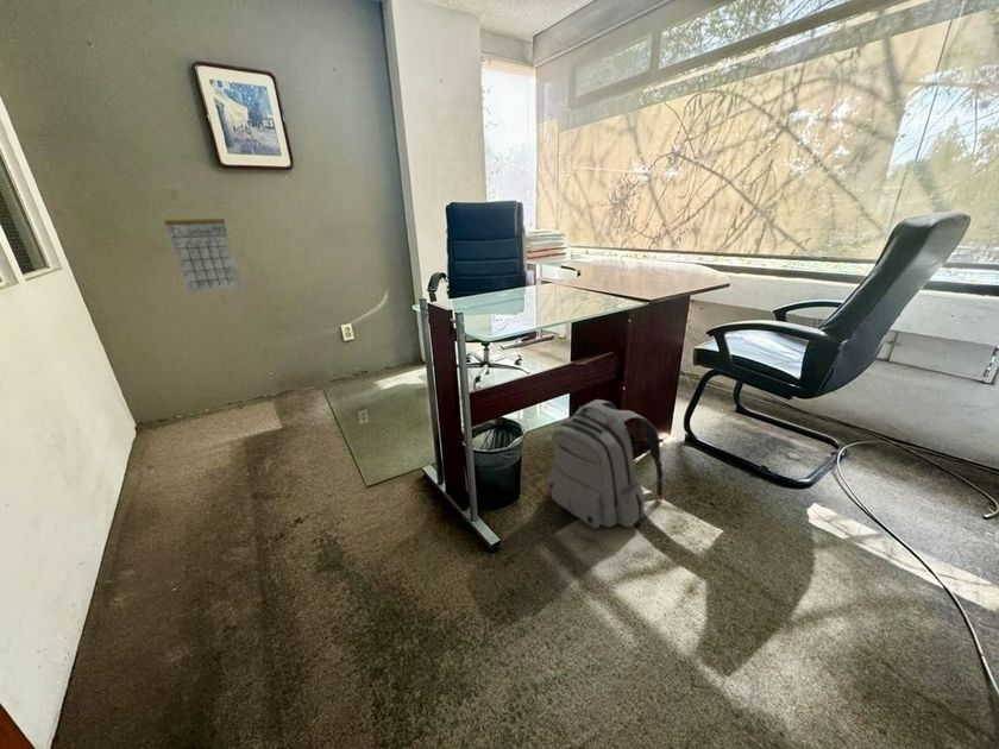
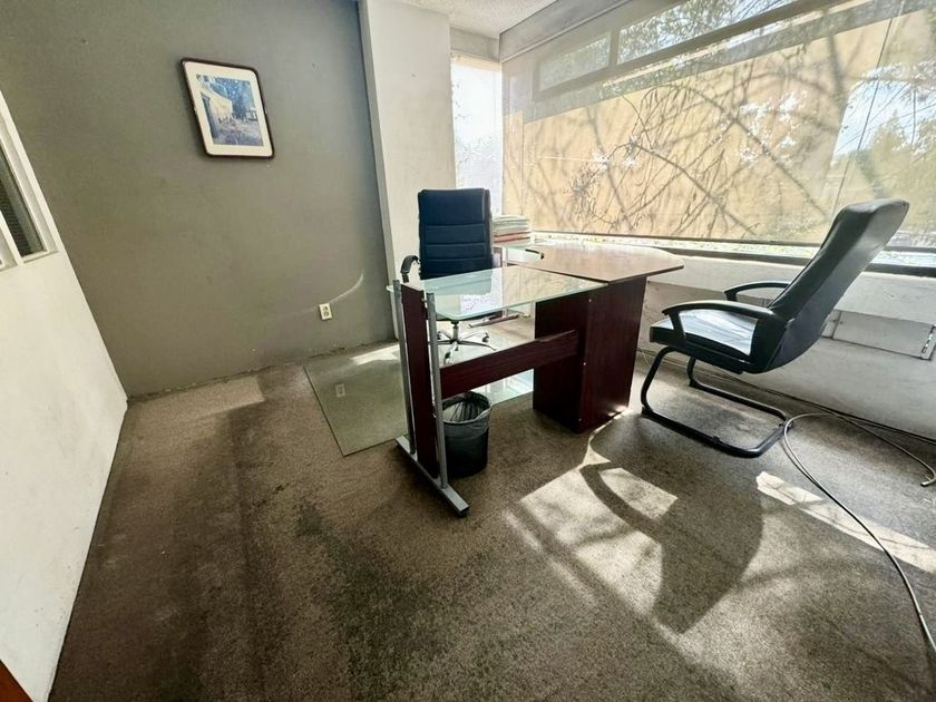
- calendar (202, 246)
- backpack (603, 454)
